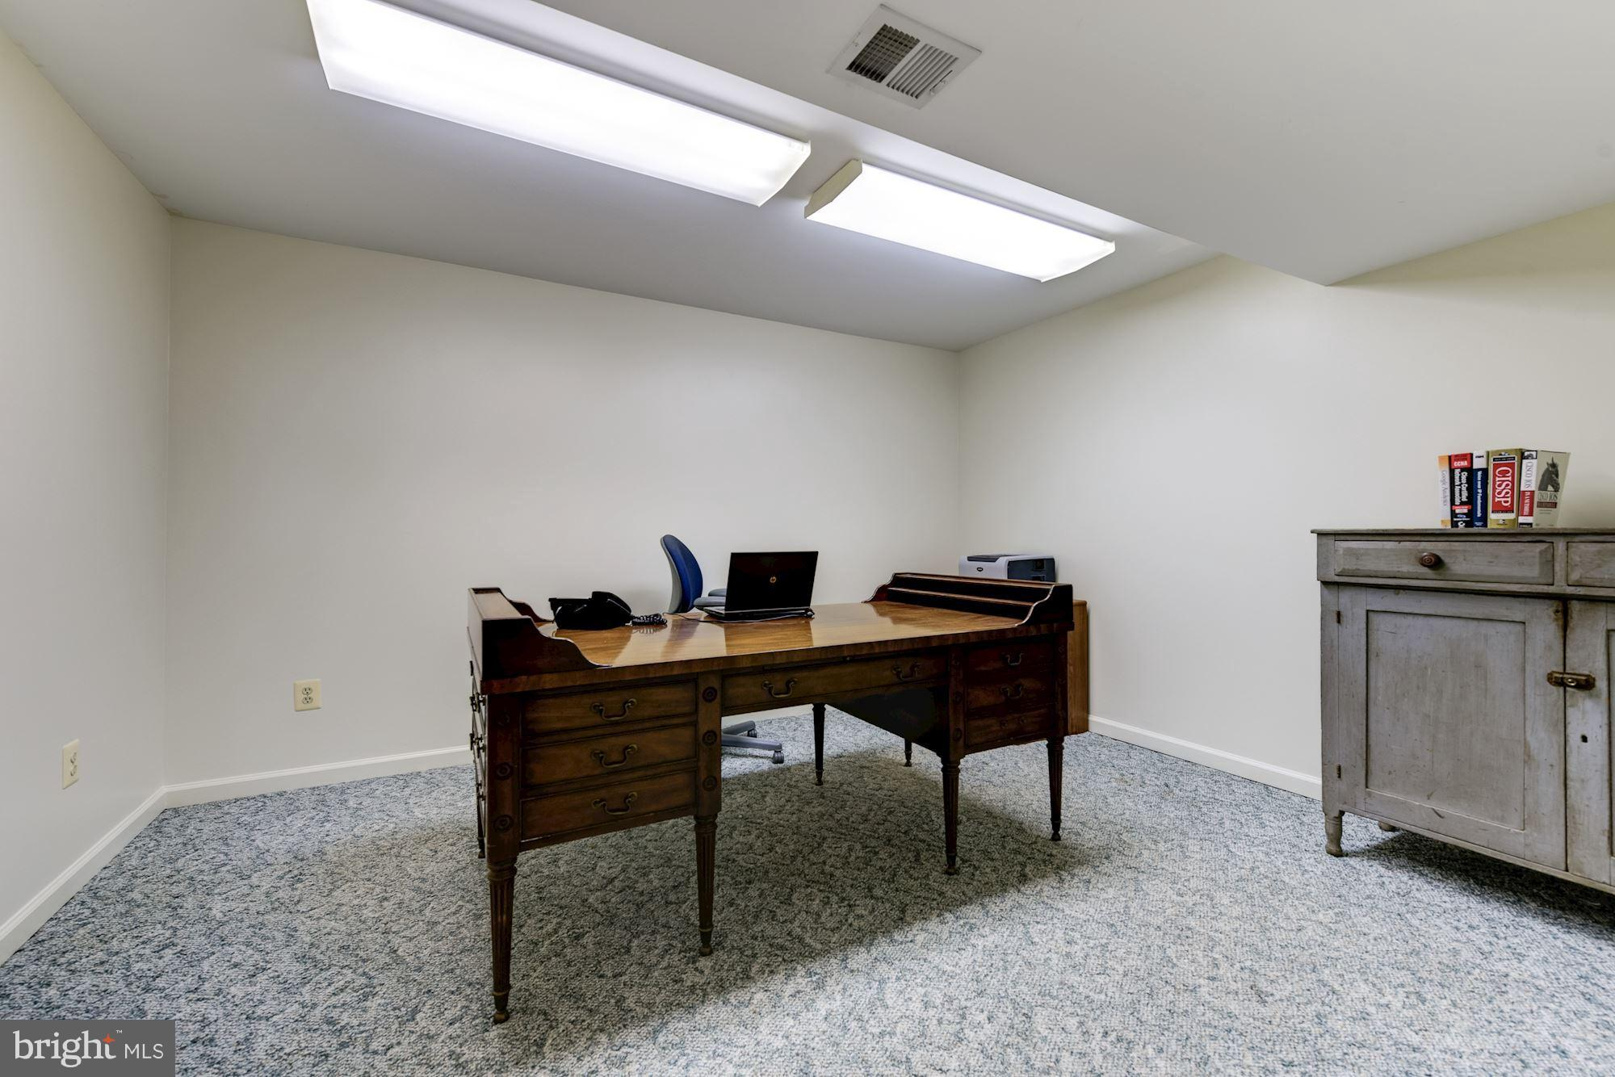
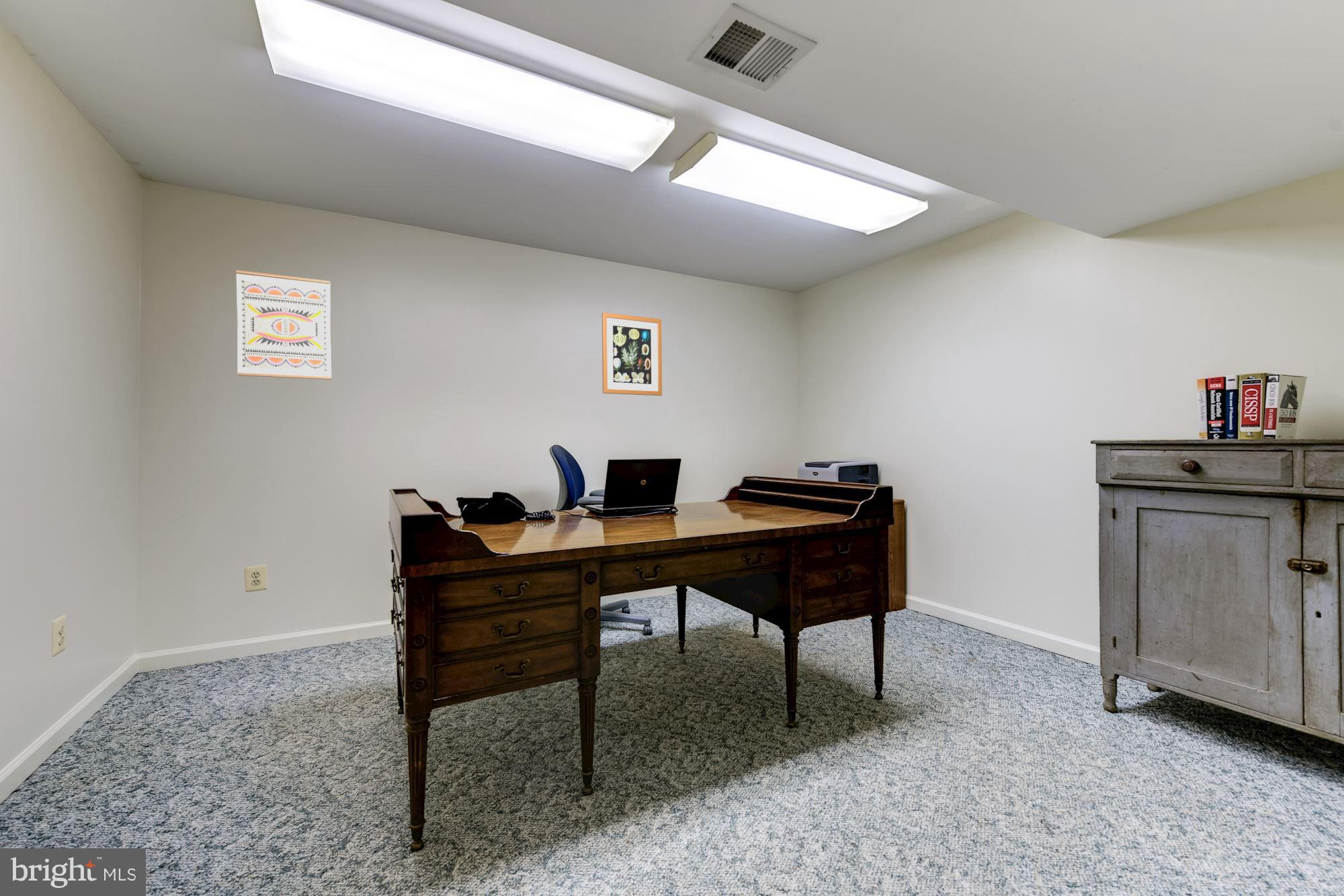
+ wall art (632, 355)
+ wall art (285, 326)
